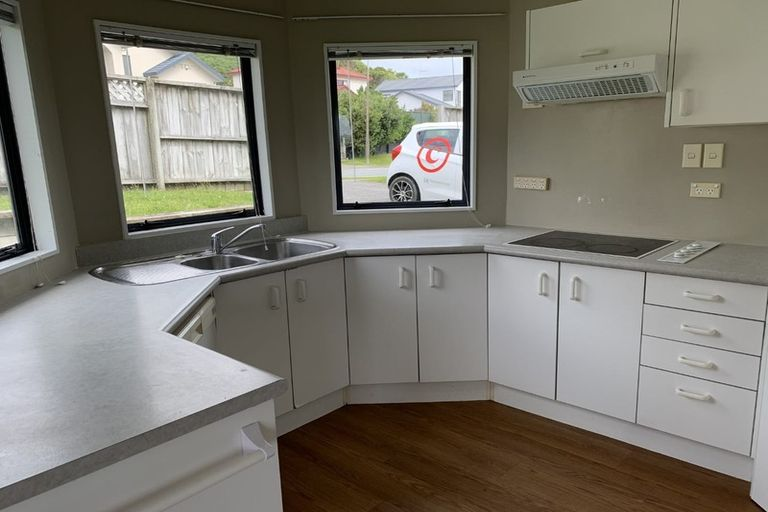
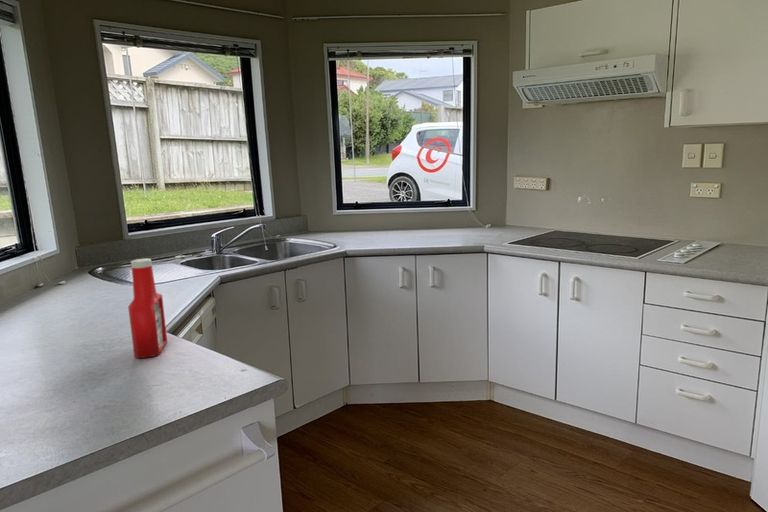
+ soap bottle (146, 305)
